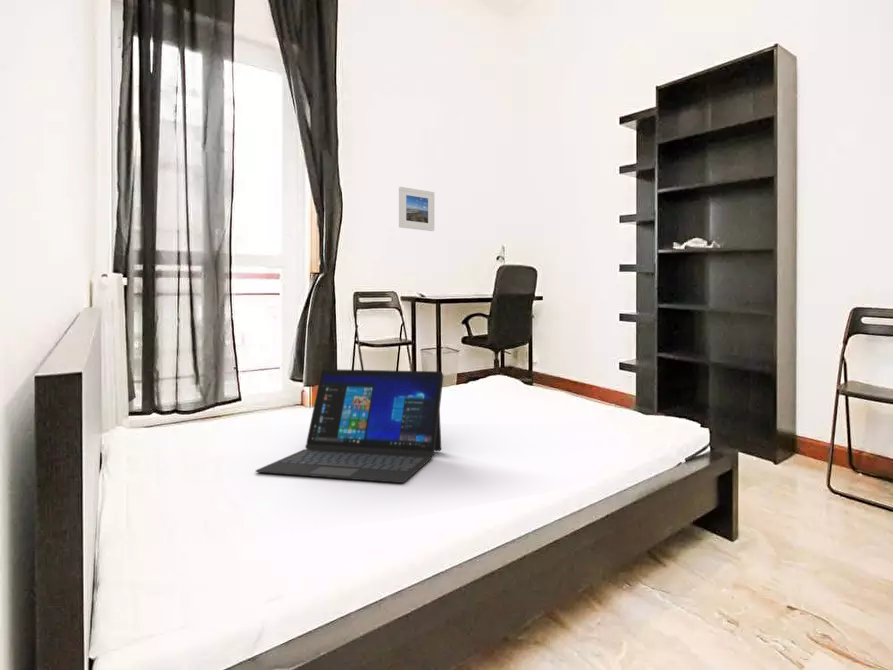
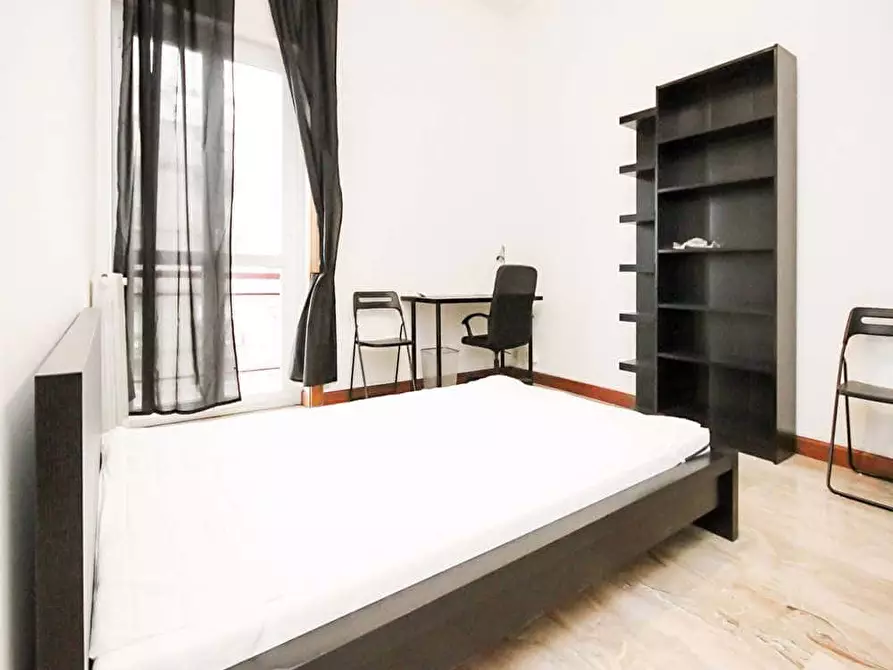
- laptop (357, 417)
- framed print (416, 209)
